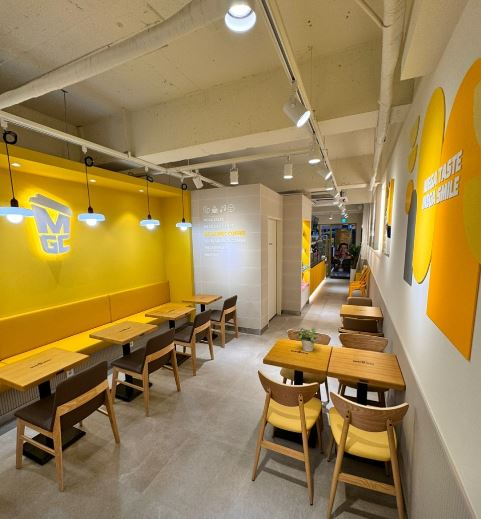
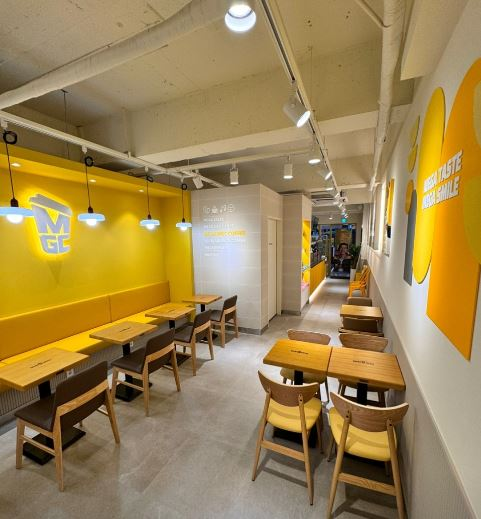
- potted plant (306, 339)
